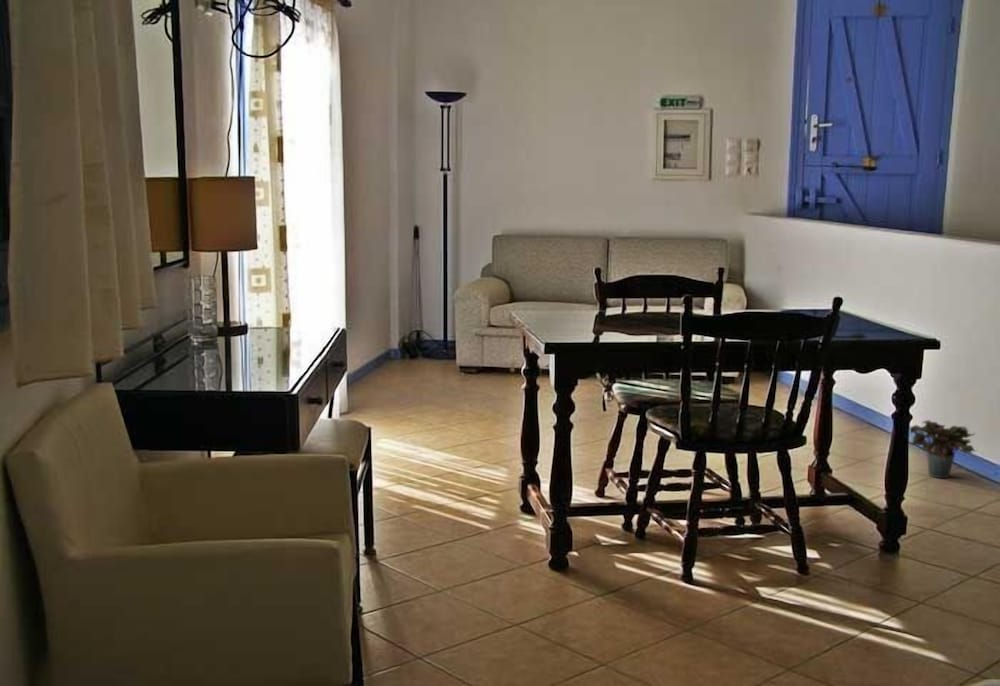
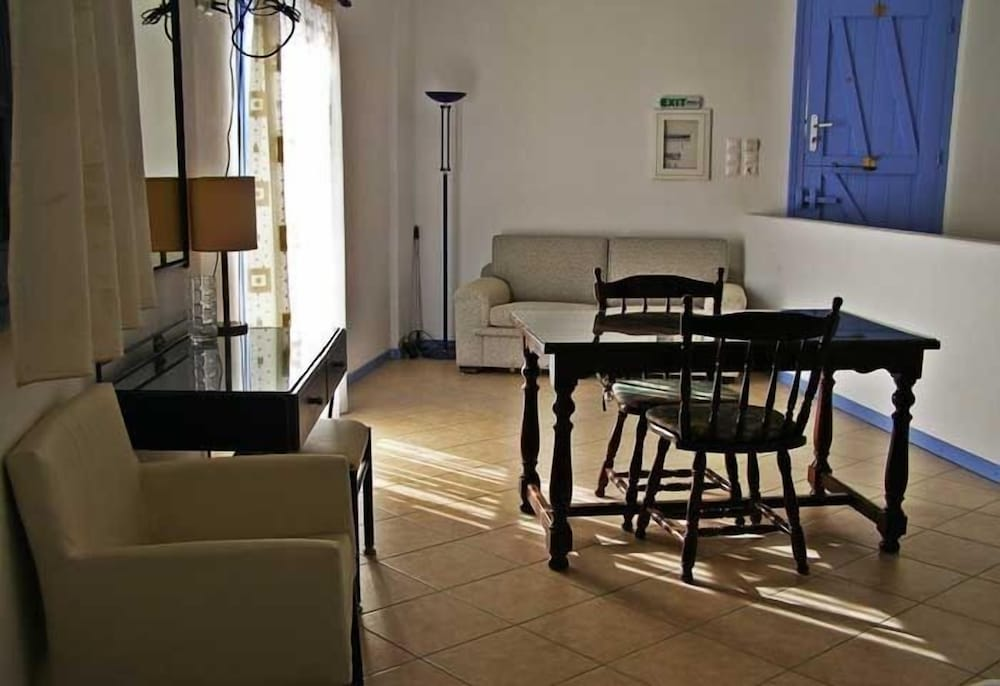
- potted plant (942, 449)
